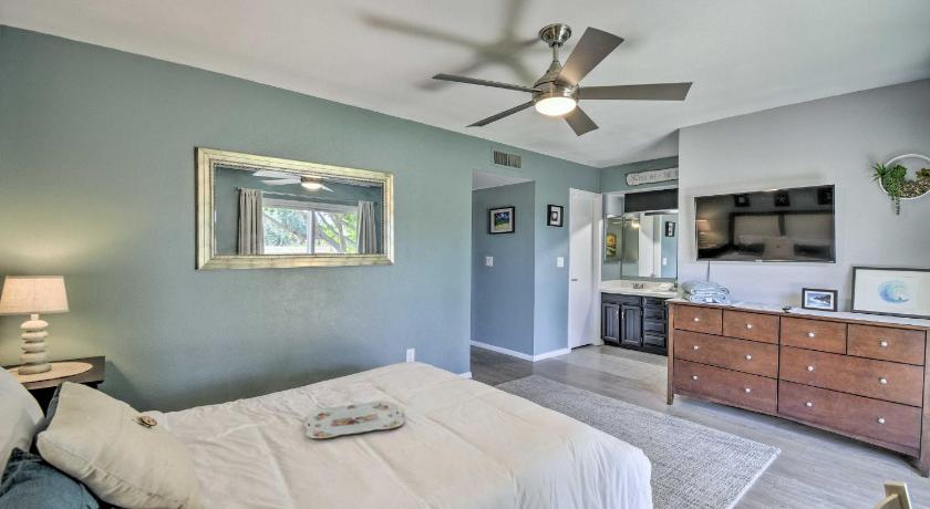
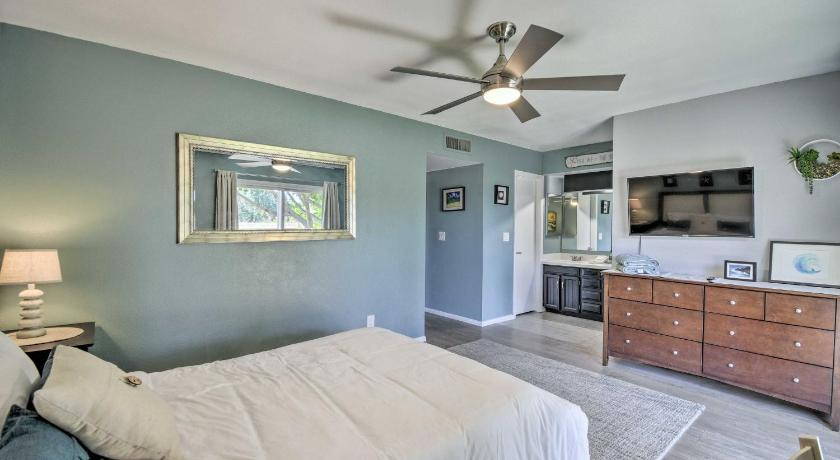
- serving tray (354, 418)
